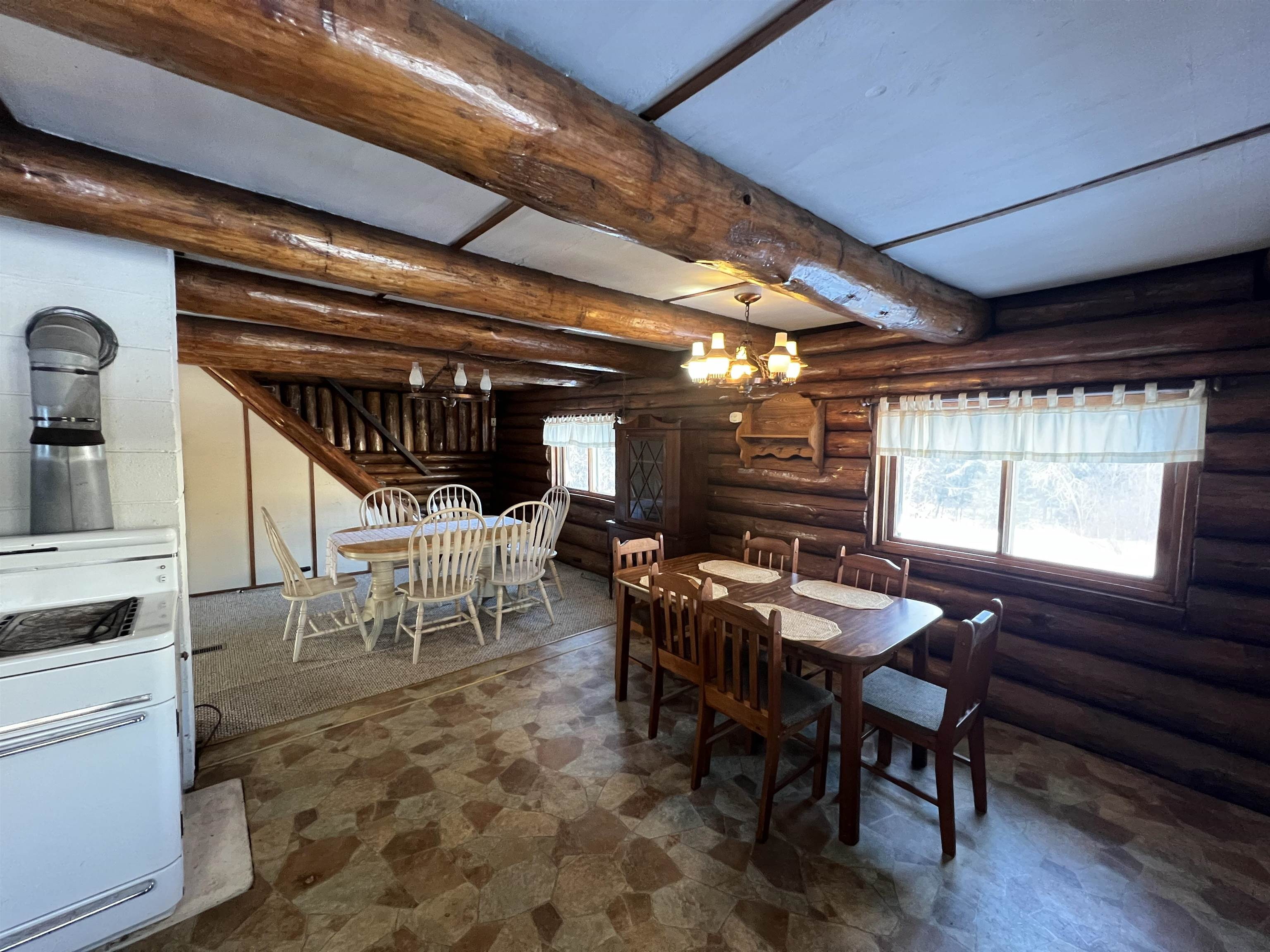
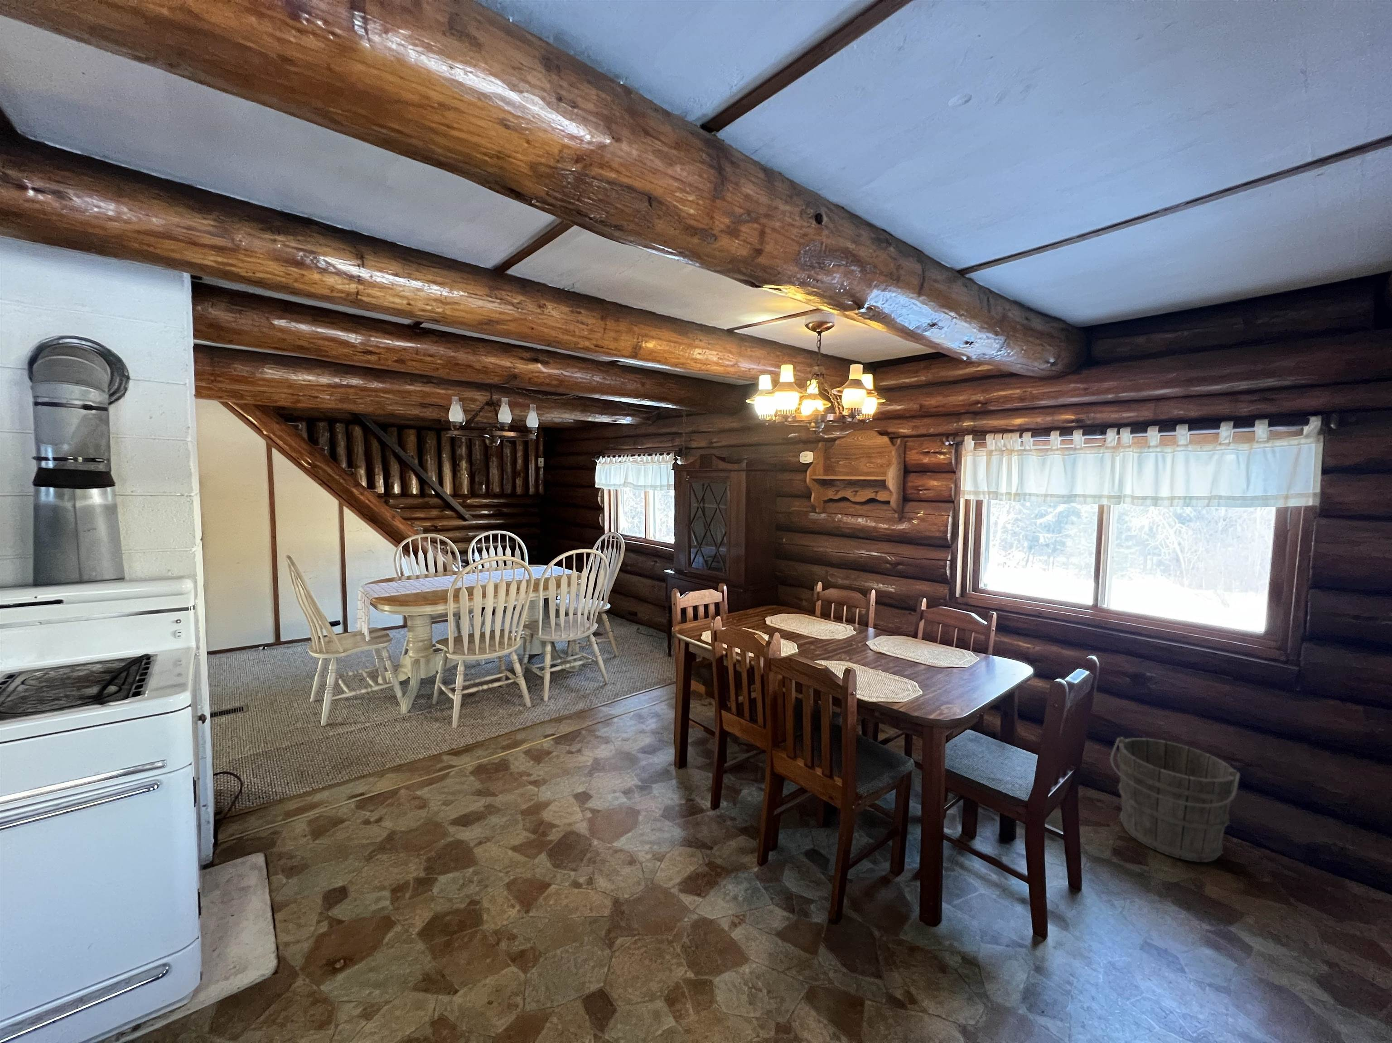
+ bucket (1171, 796)
